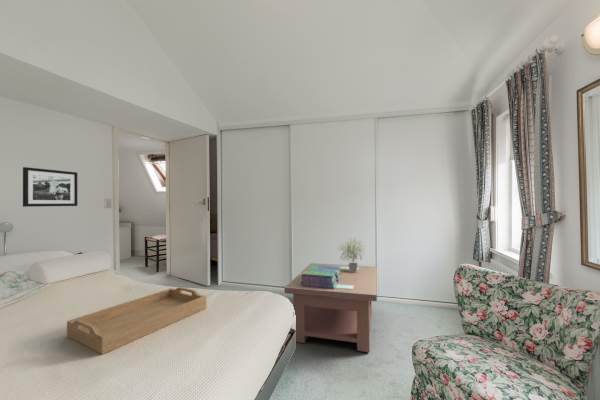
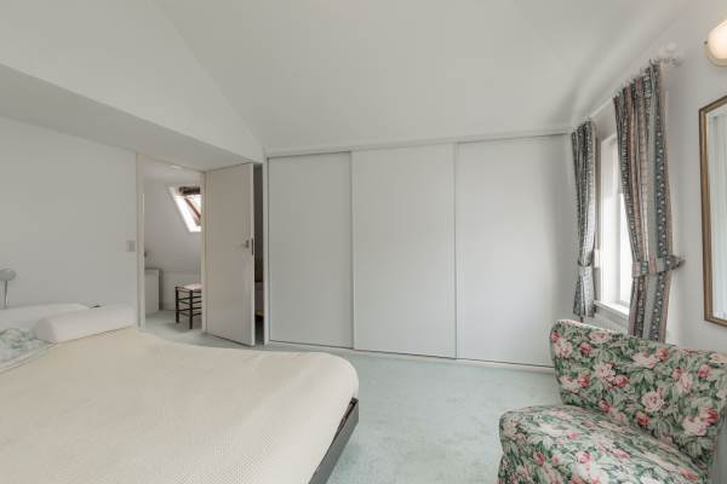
- stack of books (322, 275)
- picture frame (52, 188)
- coffee table (337, 299)
- potted plant (351, 253)
- serving tray (144, 311)
